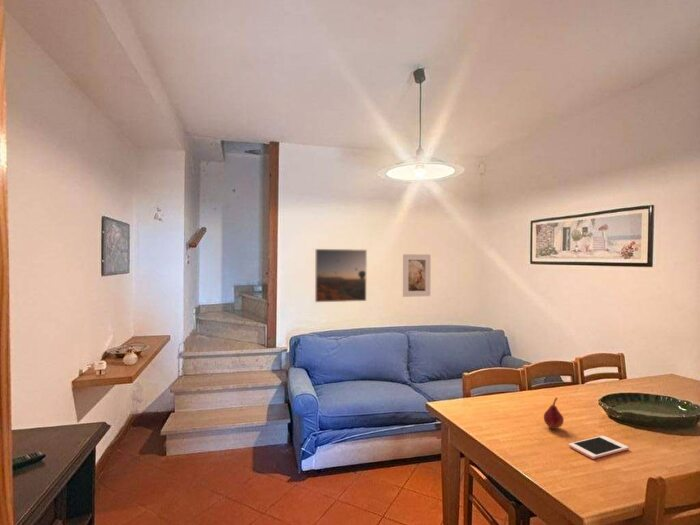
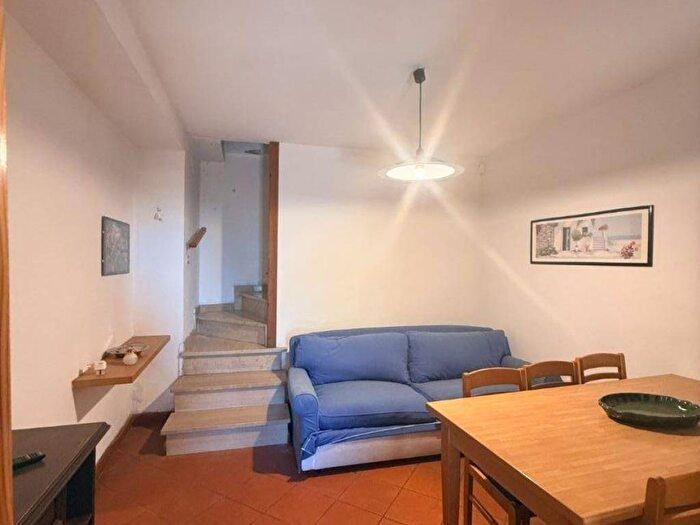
- cell phone (598, 446)
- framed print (341, 275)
- fruit (553, 412)
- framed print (416, 275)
